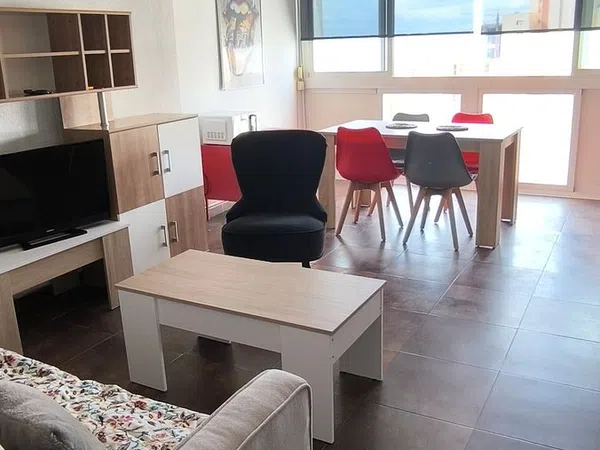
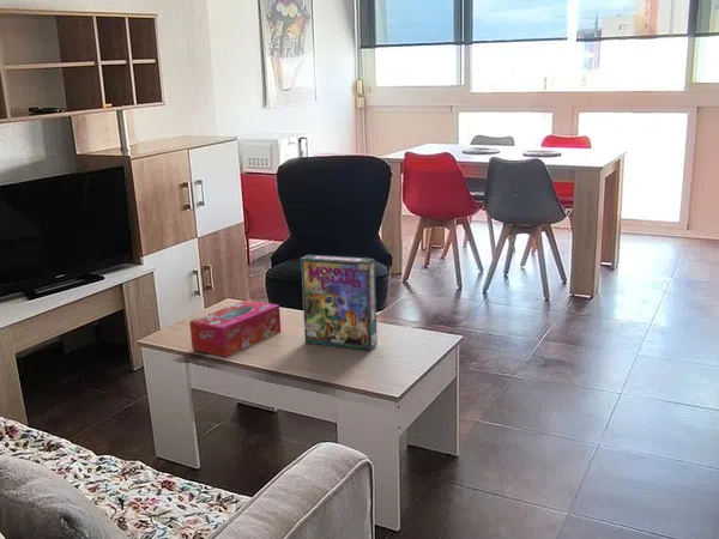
+ game box (339, 302)
+ tissue box (236, 326)
